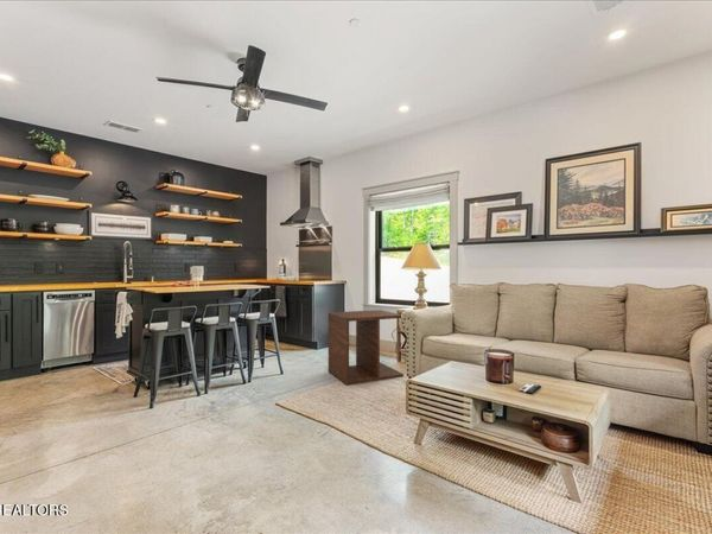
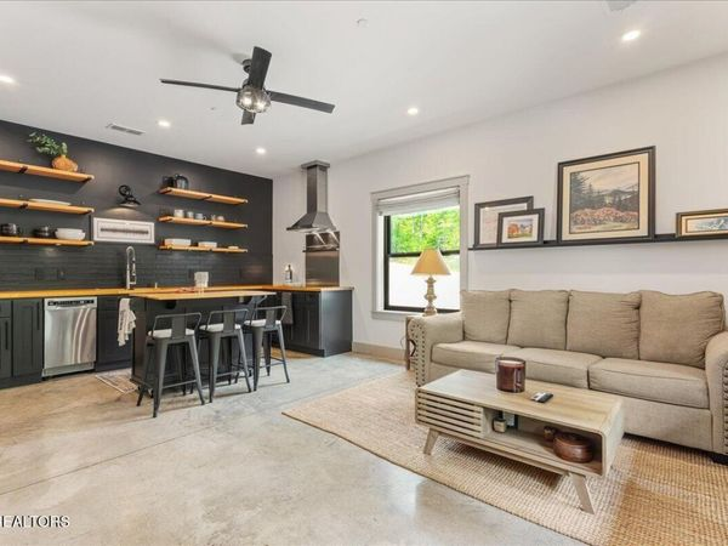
- side table (364, 343)
